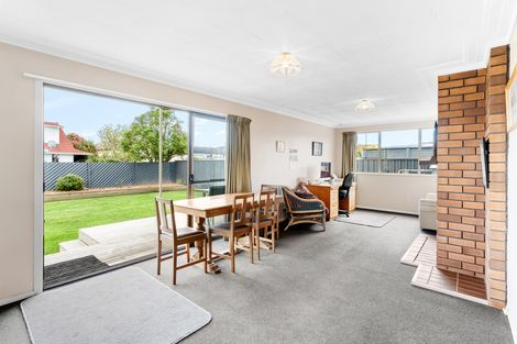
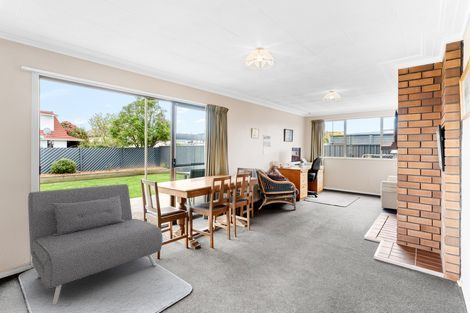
+ sofa (96, 229)
